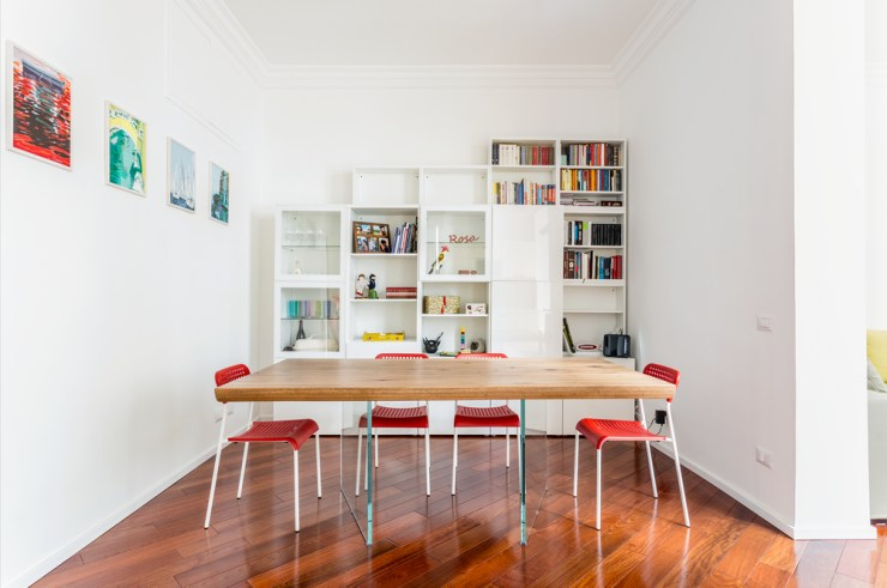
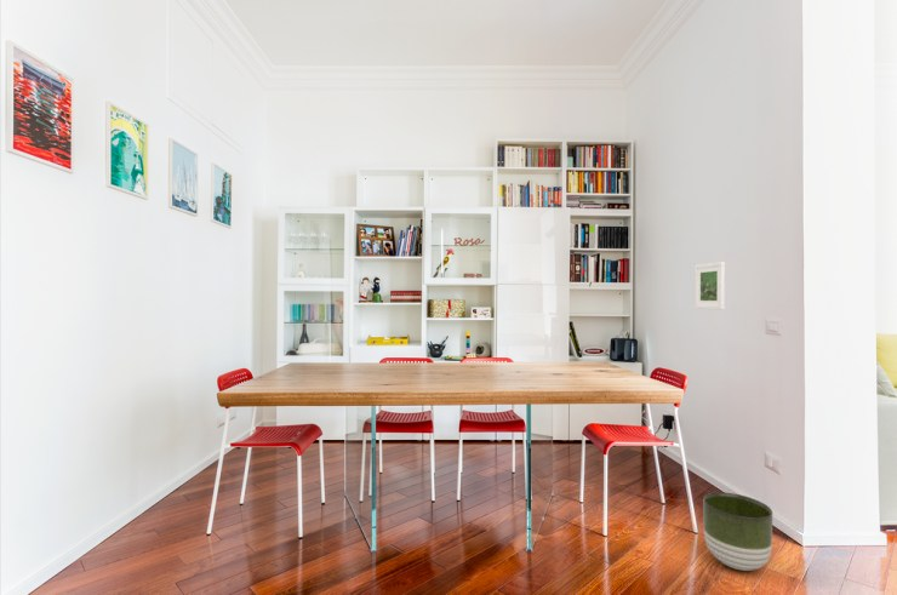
+ planter (736, 533)
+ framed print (709, 286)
